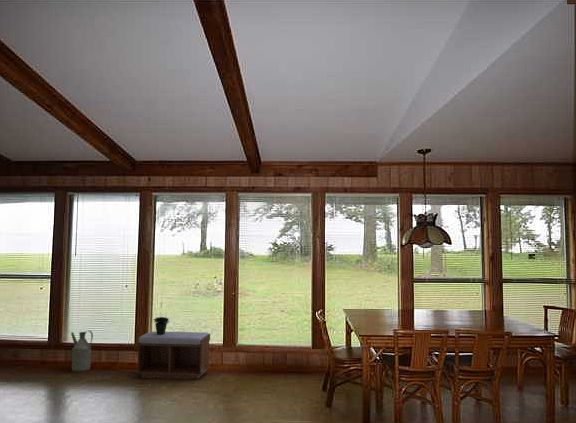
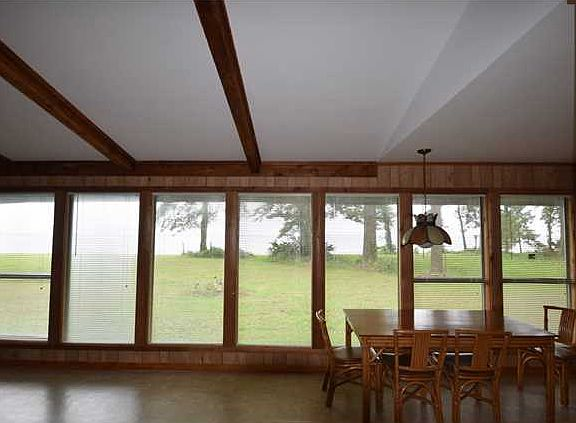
- bench (174, 354)
- watering can (80, 349)
- potted plant (161, 318)
